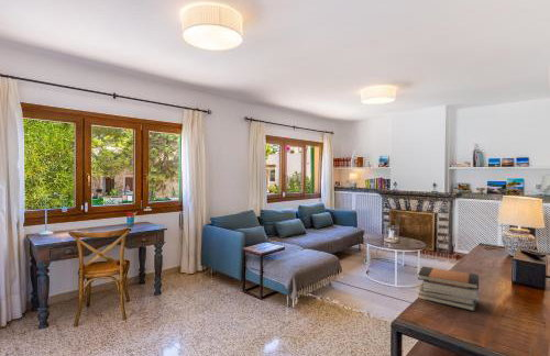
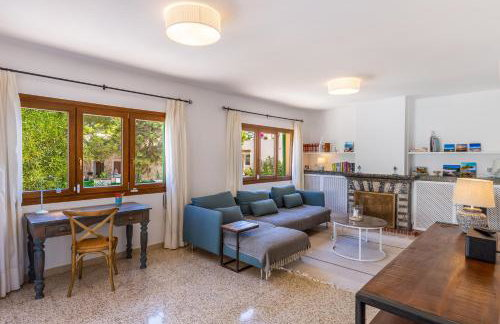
- book stack (448, 287)
